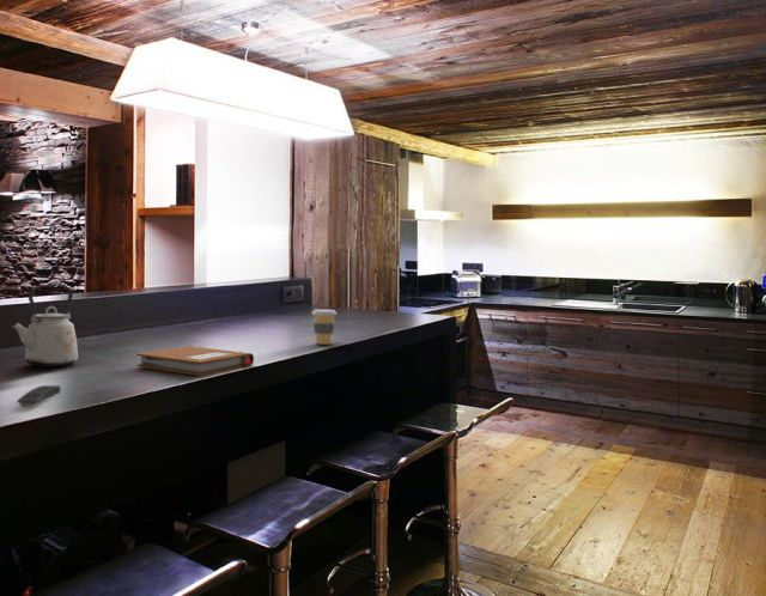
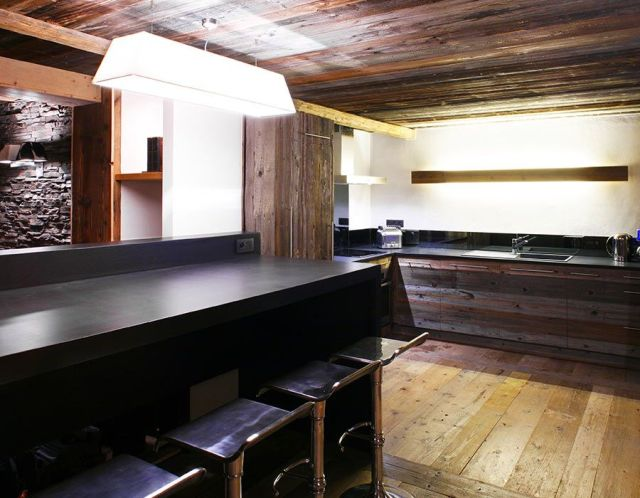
- kettle (43, 326)
- coffee cup (323, 327)
- remote control (38, 395)
- notebook (197, 359)
